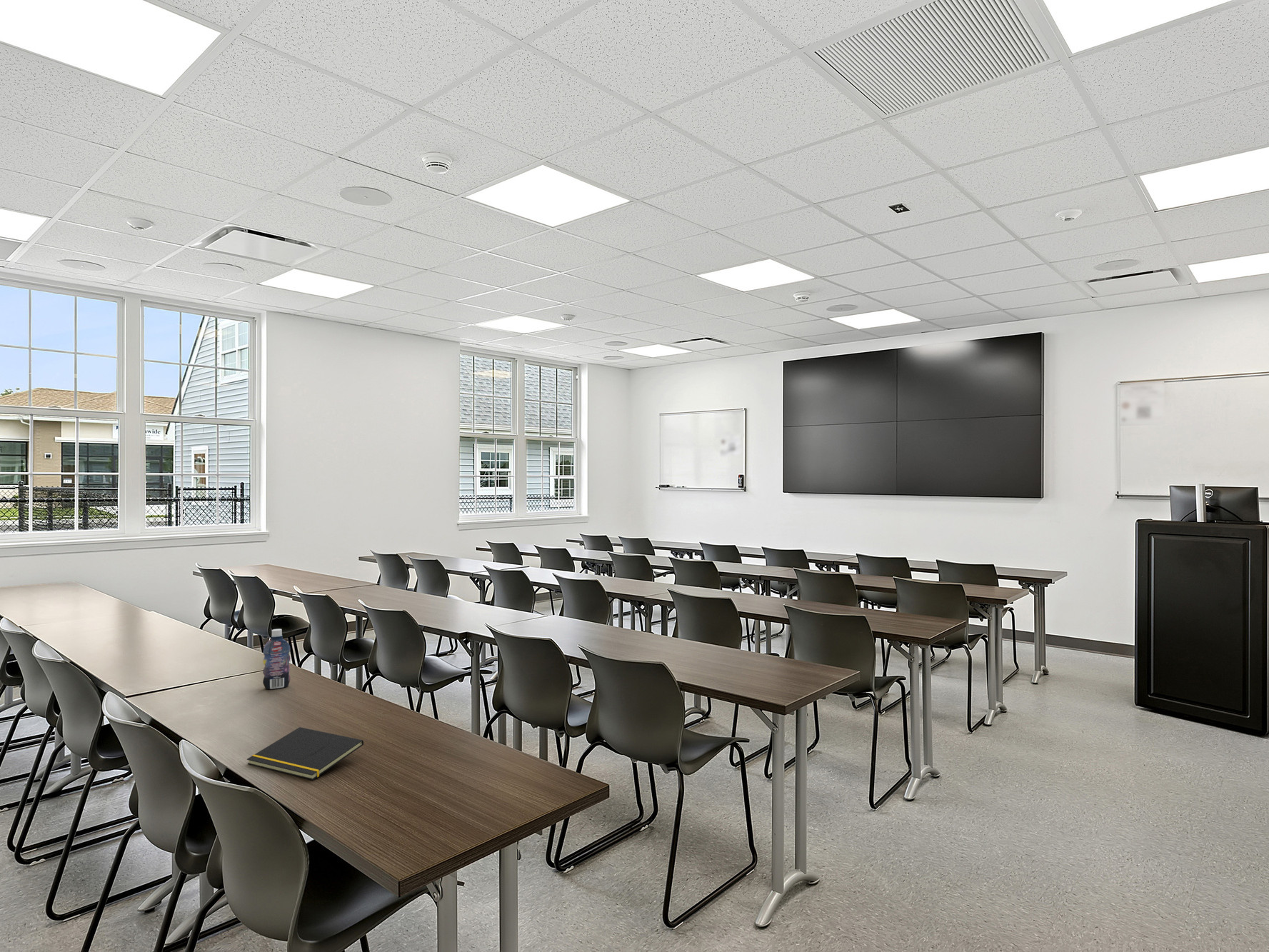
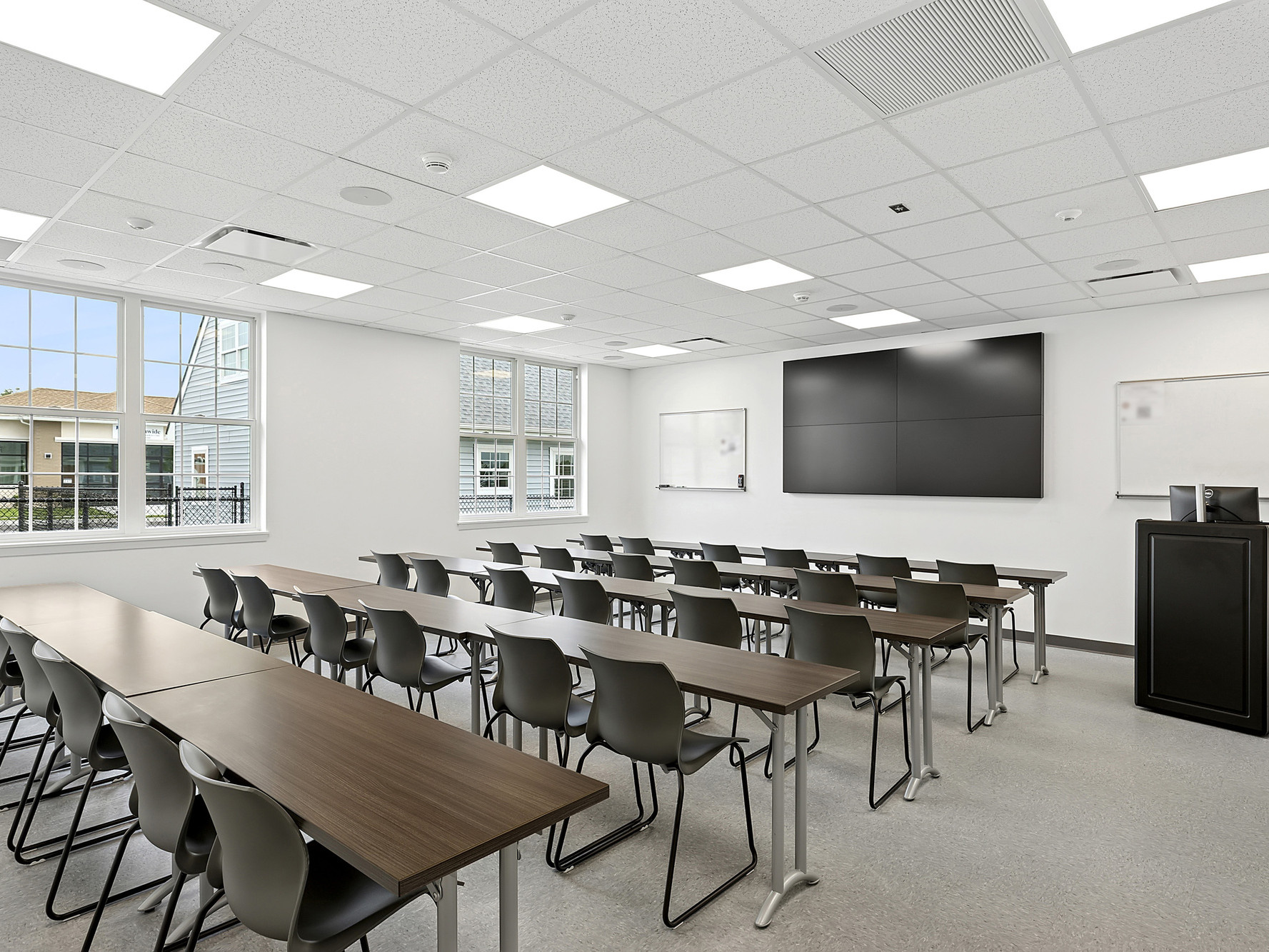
- notepad (306, 751)
- bottle (276, 658)
